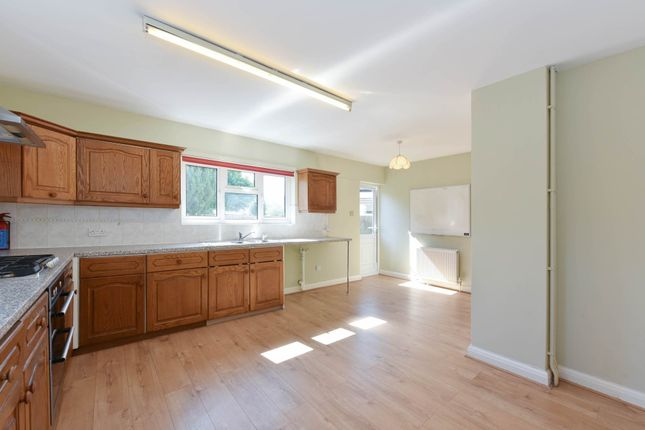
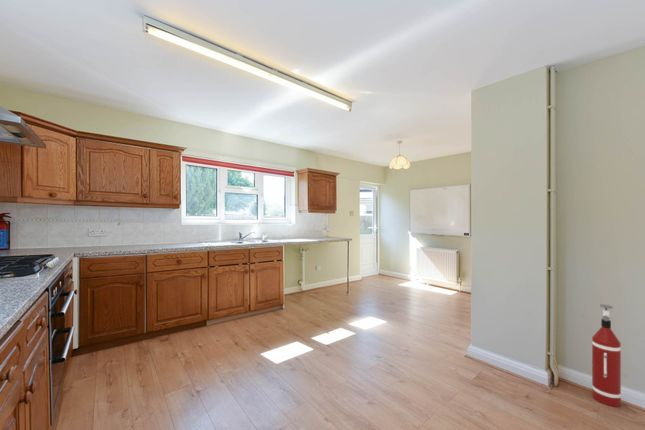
+ fire extinguisher (605, 354)
